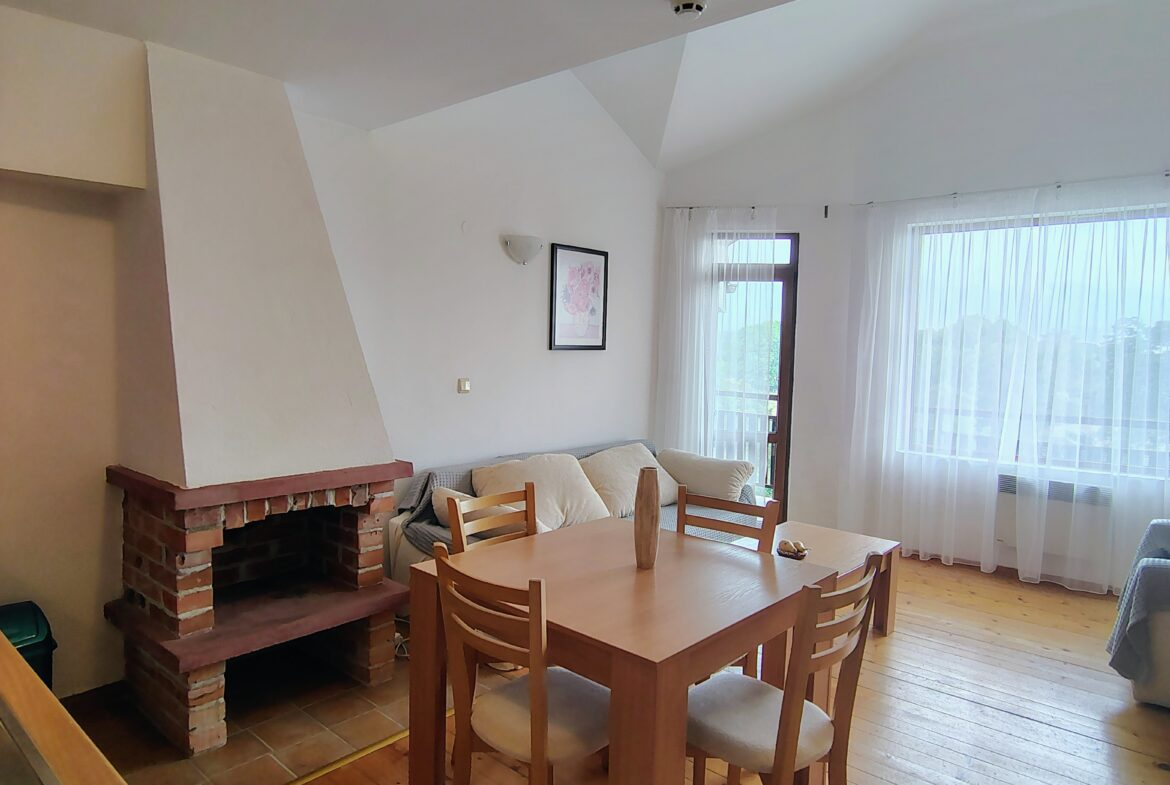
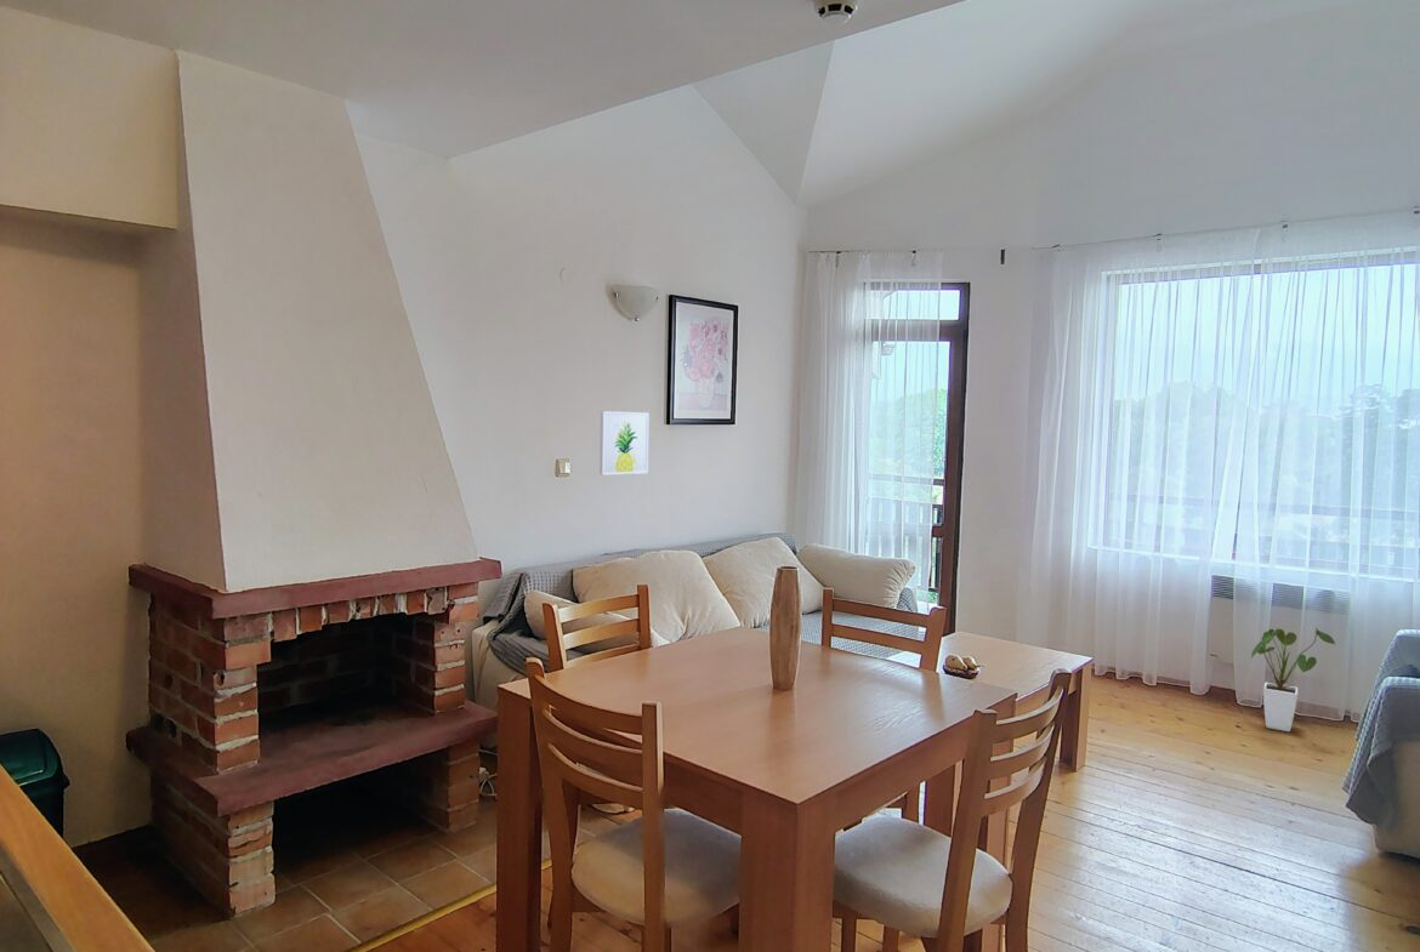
+ house plant (1288, 677)
+ wall art (624, 443)
